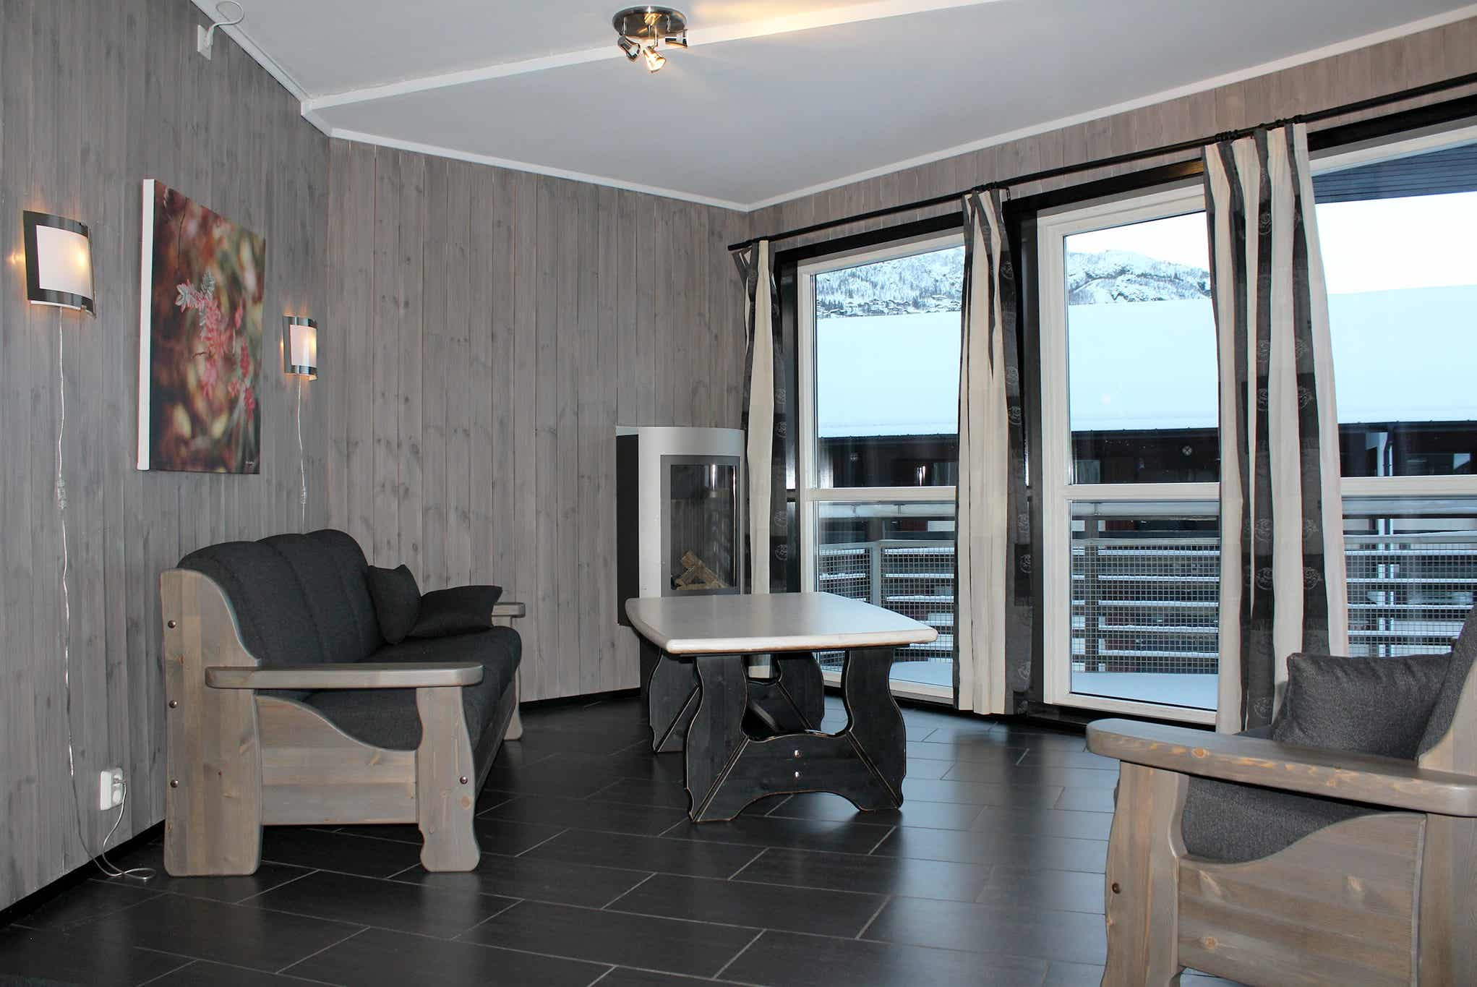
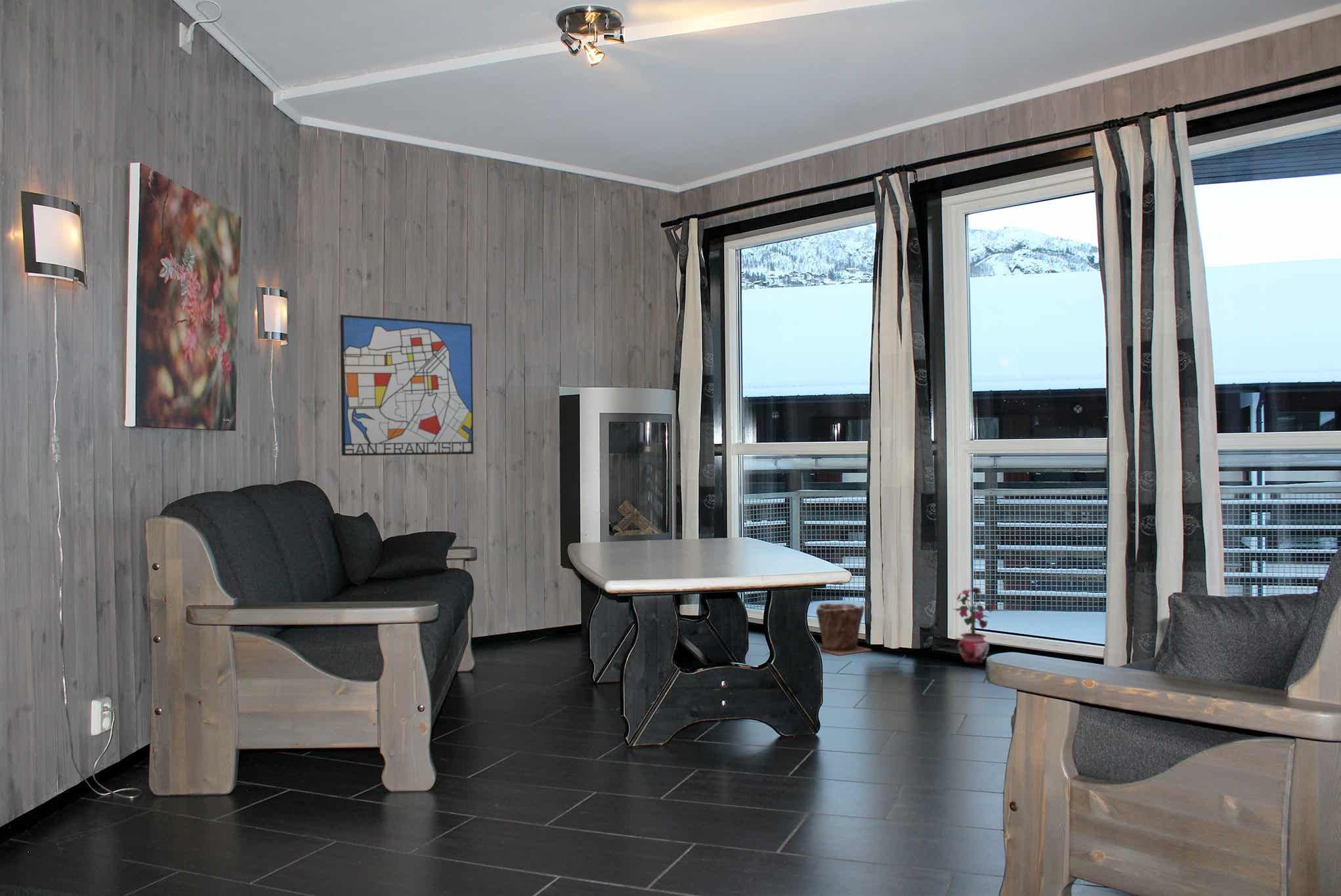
+ plant pot (841, 626)
+ wall art (409, 387)
+ potted plant (971, 624)
